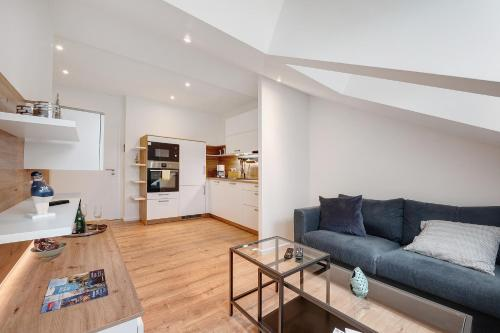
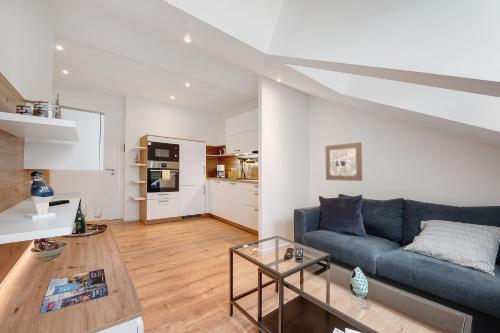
+ wall art (342, 162)
